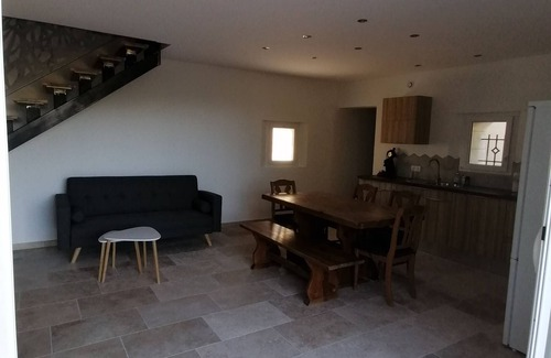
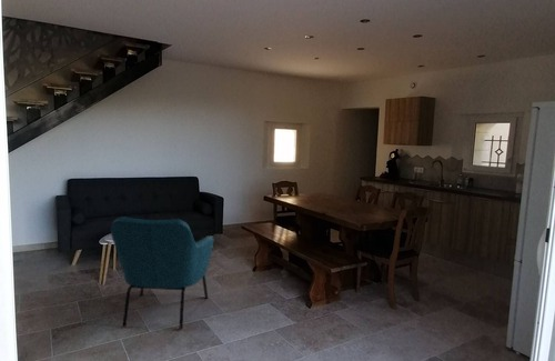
+ armchair (163, 262)
